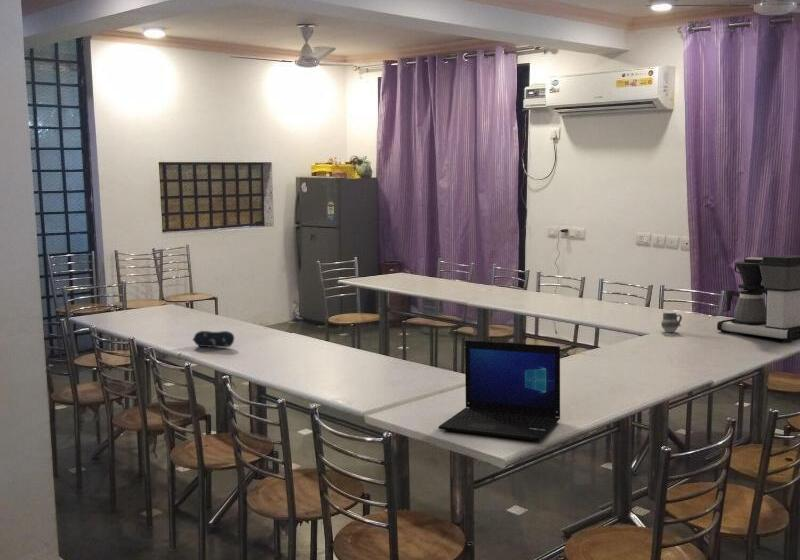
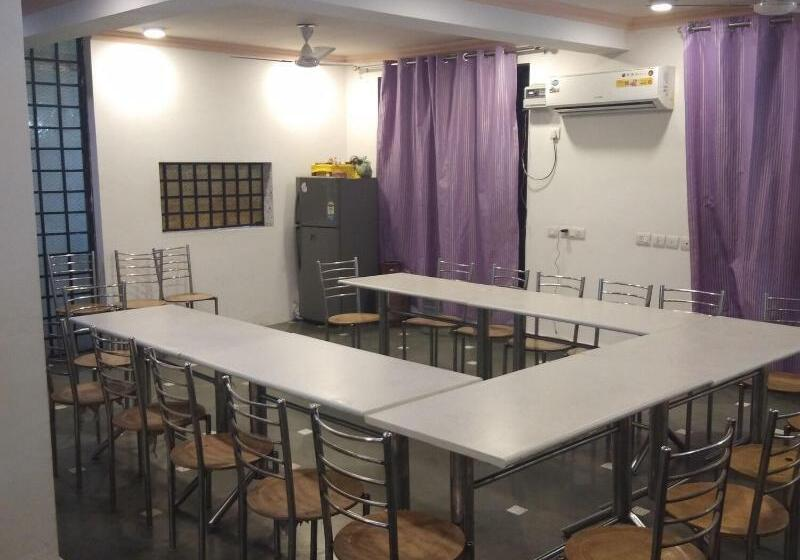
- laptop (500, 387)
- coffee maker (762, 295)
- pencil case (214, 339)
- cup (671, 322)
